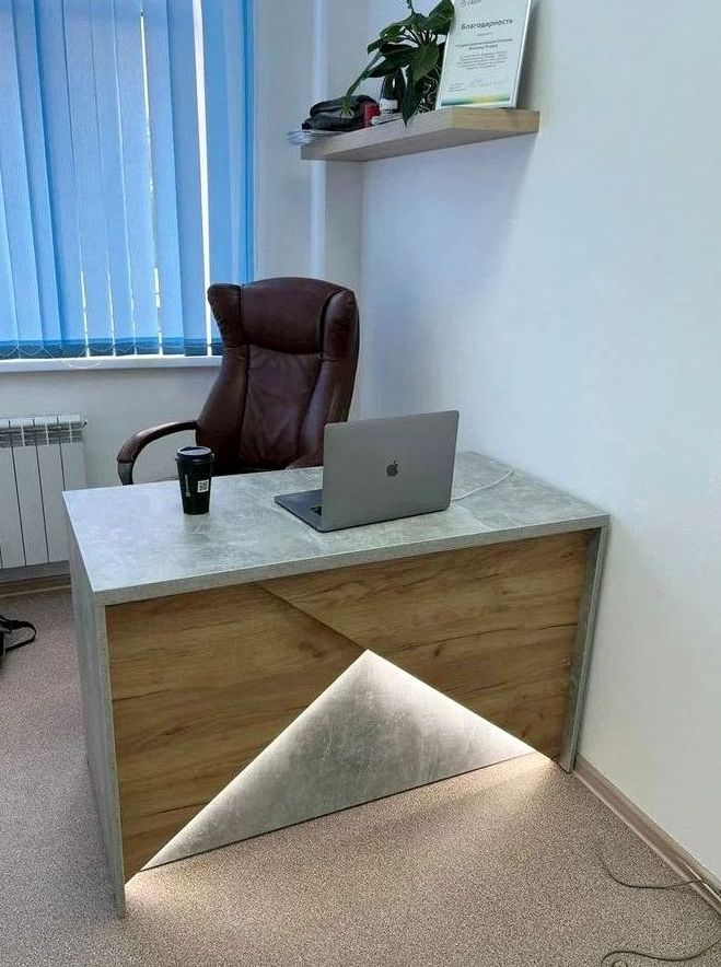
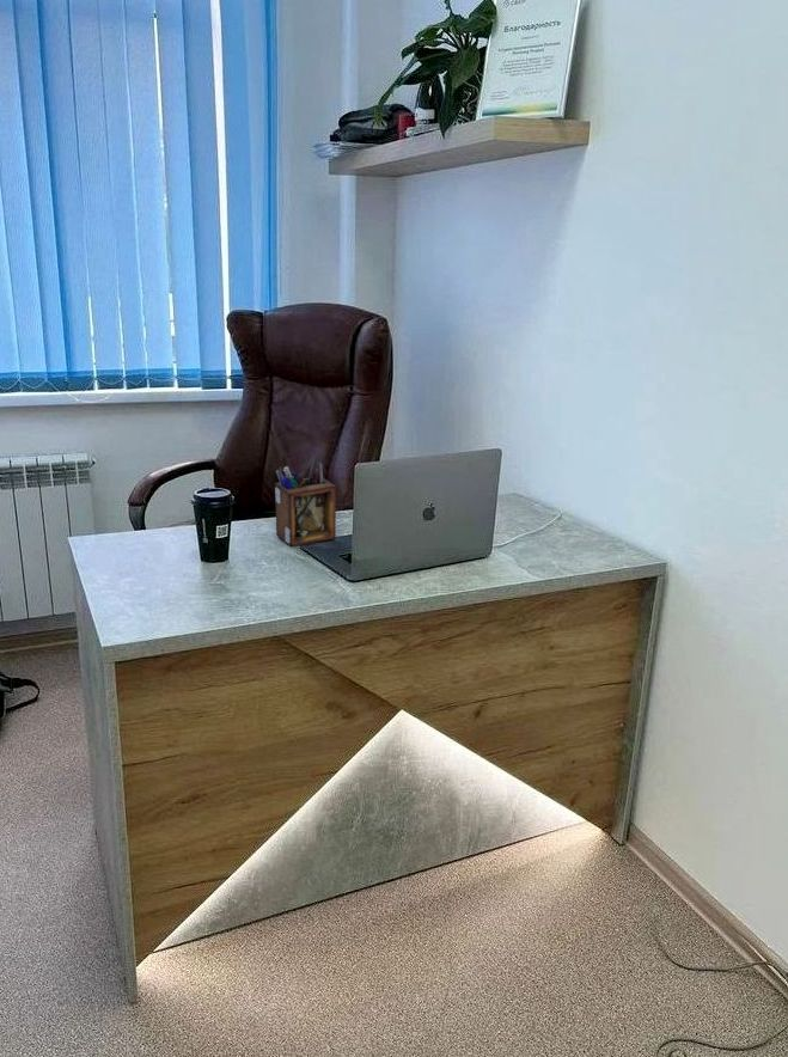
+ desk organizer (305, 500)
